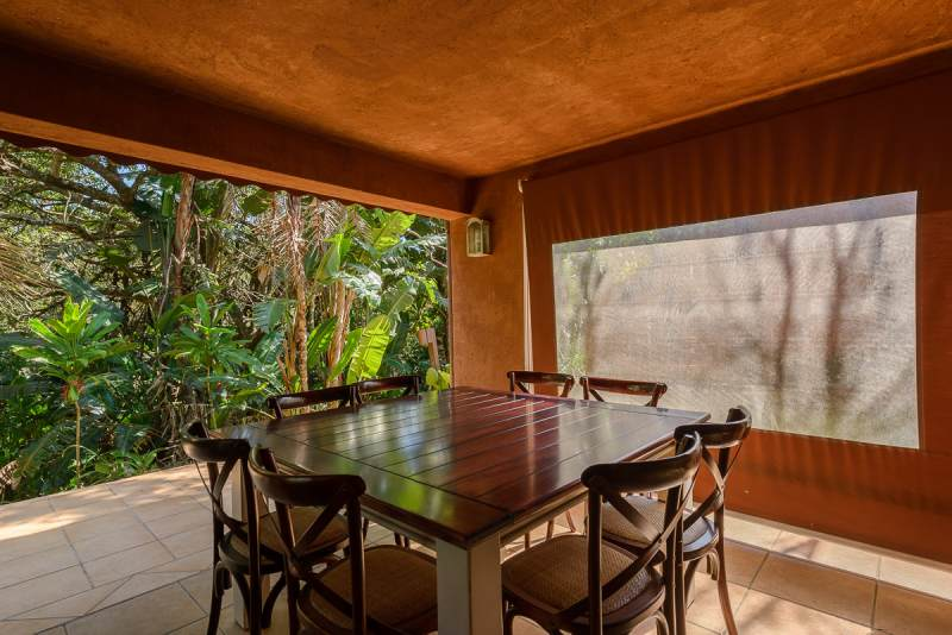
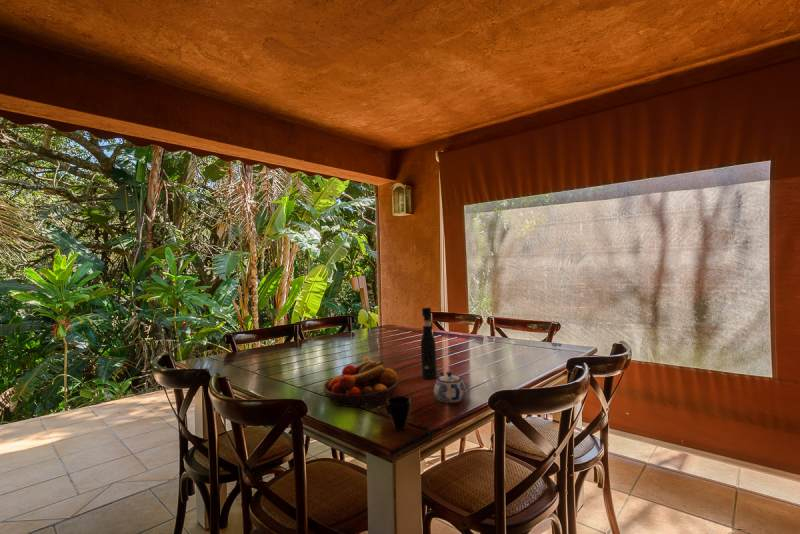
+ cup (394, 414)
+ teapot (448, 384)
+ fruit bowl (360, 378)
+ pepper grinder (427, 342)
